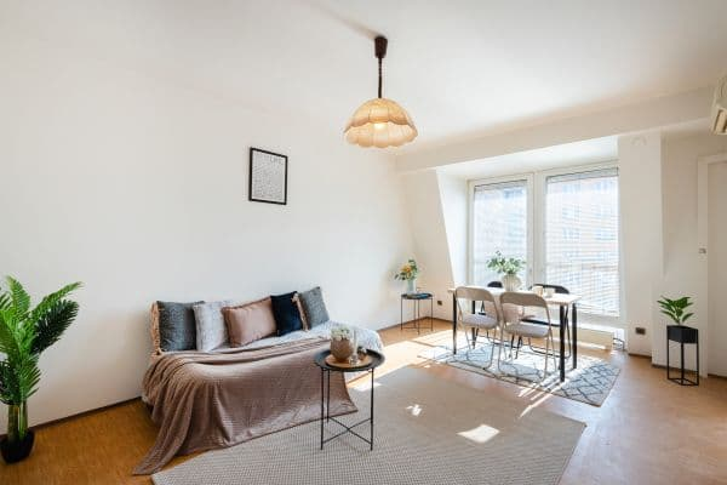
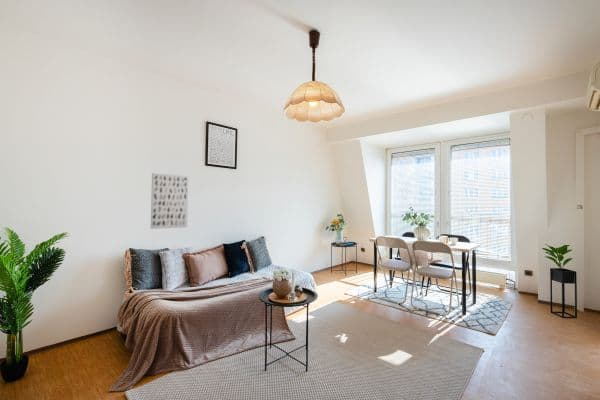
+ wall art (170, 201)
